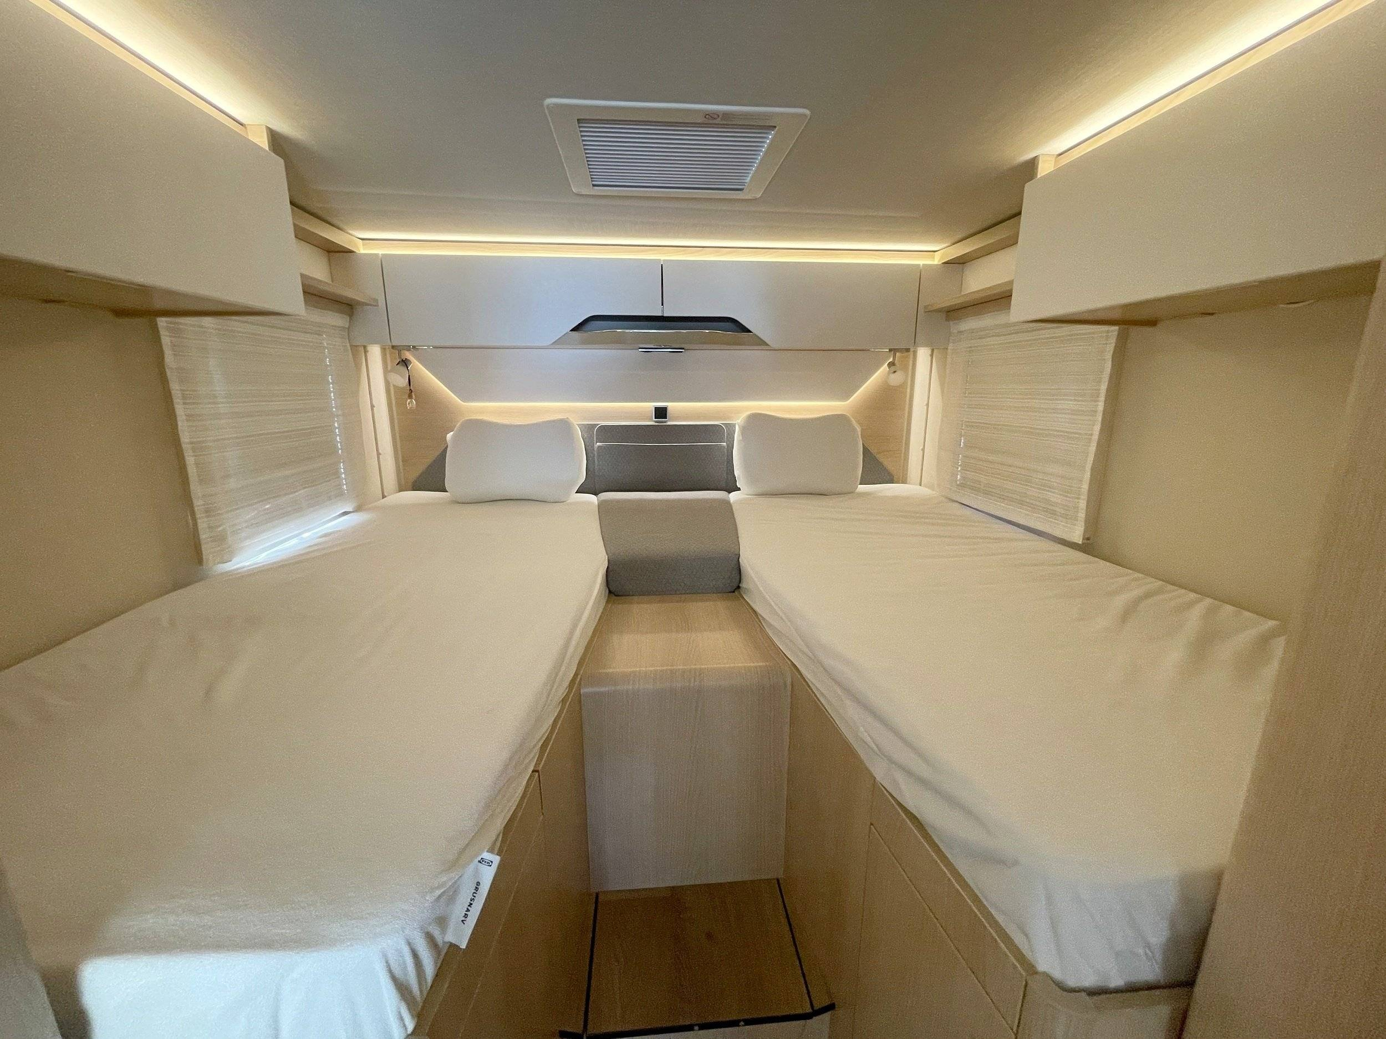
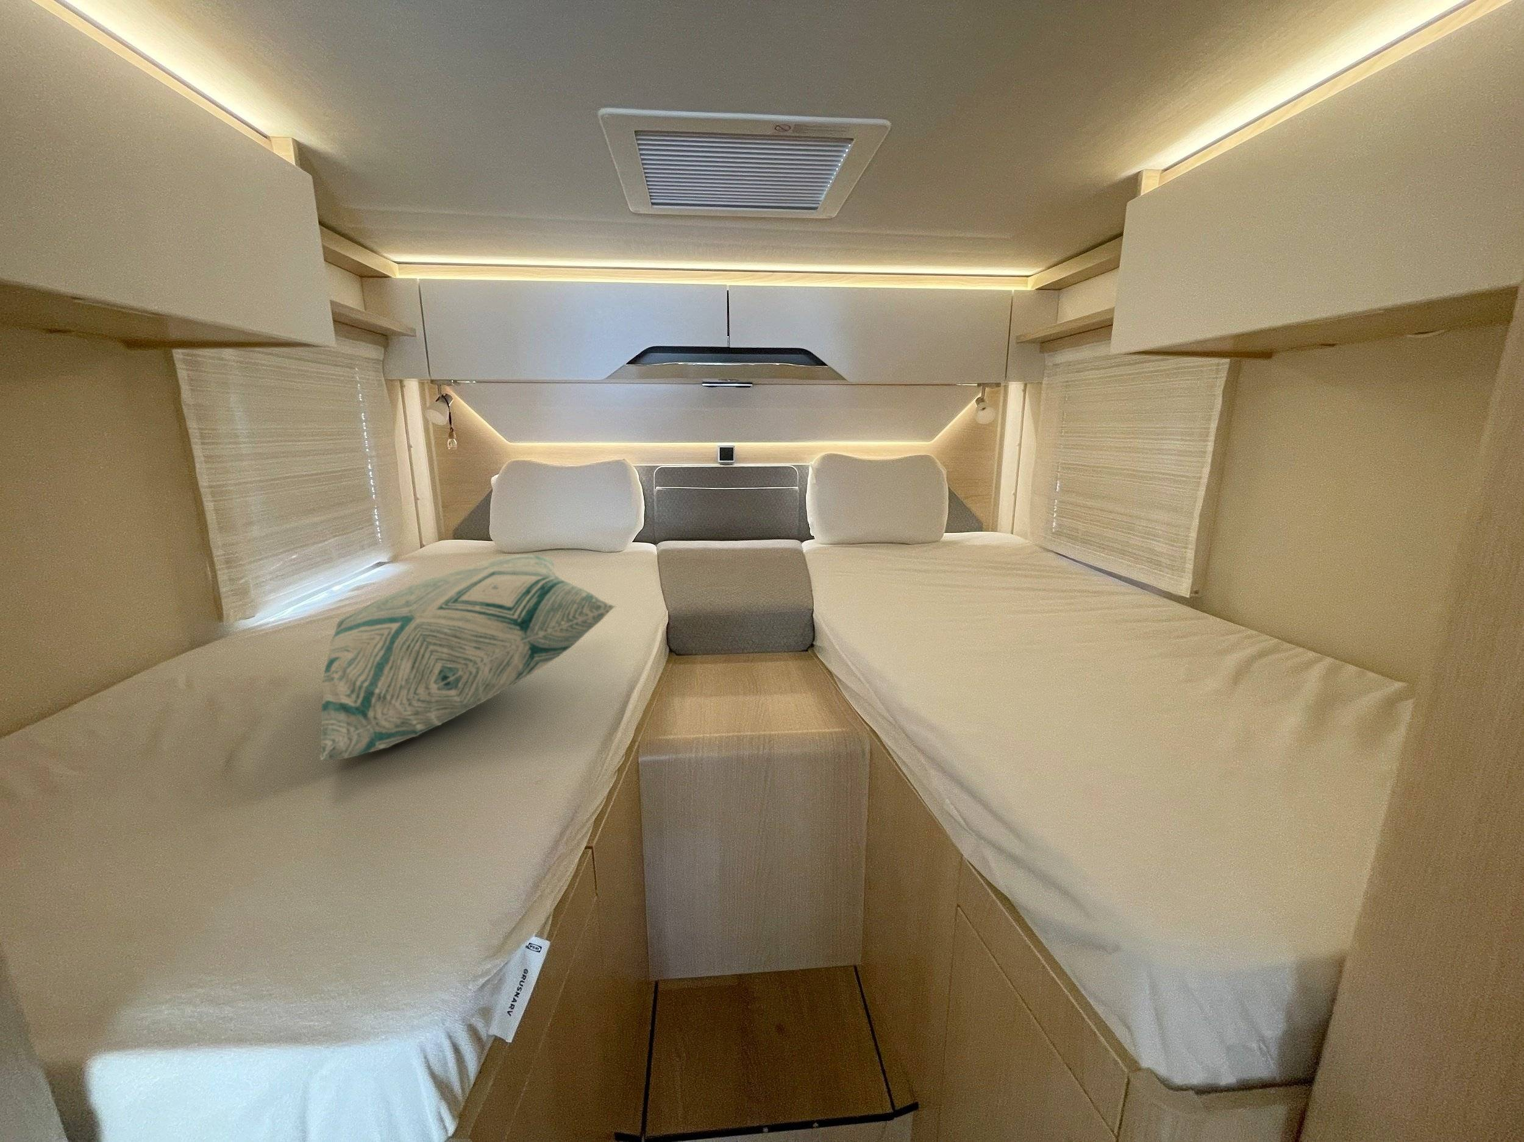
+ decorative pillow (468, 635)
